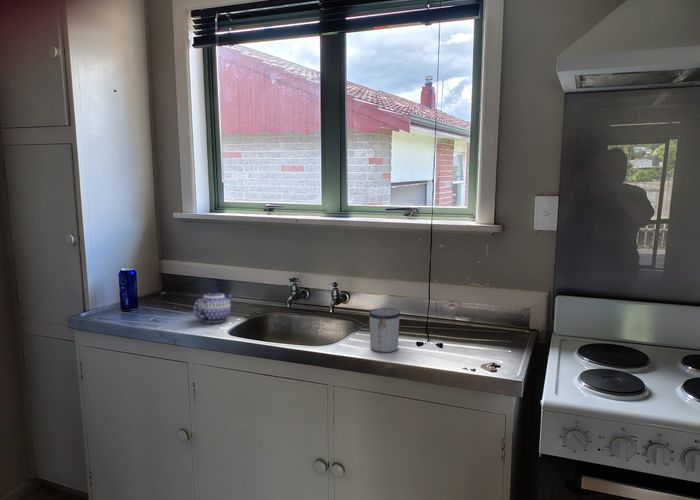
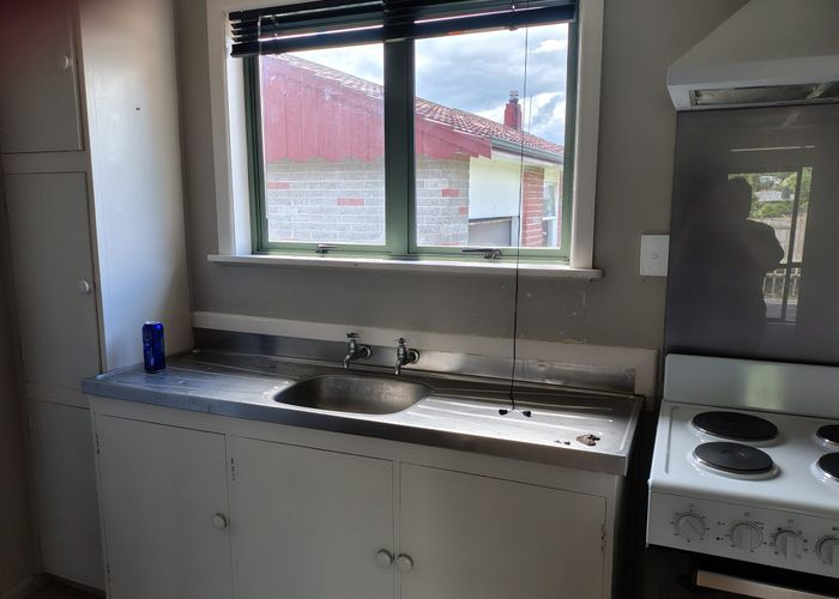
- teapot (213, 305)
- mug (385, 329)
